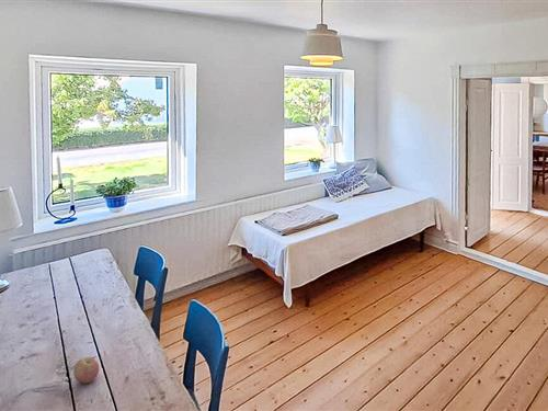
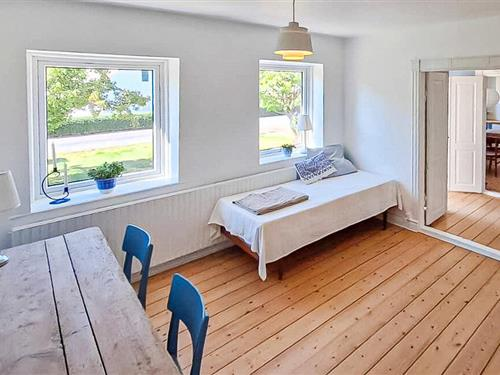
- apple (87, 369)
